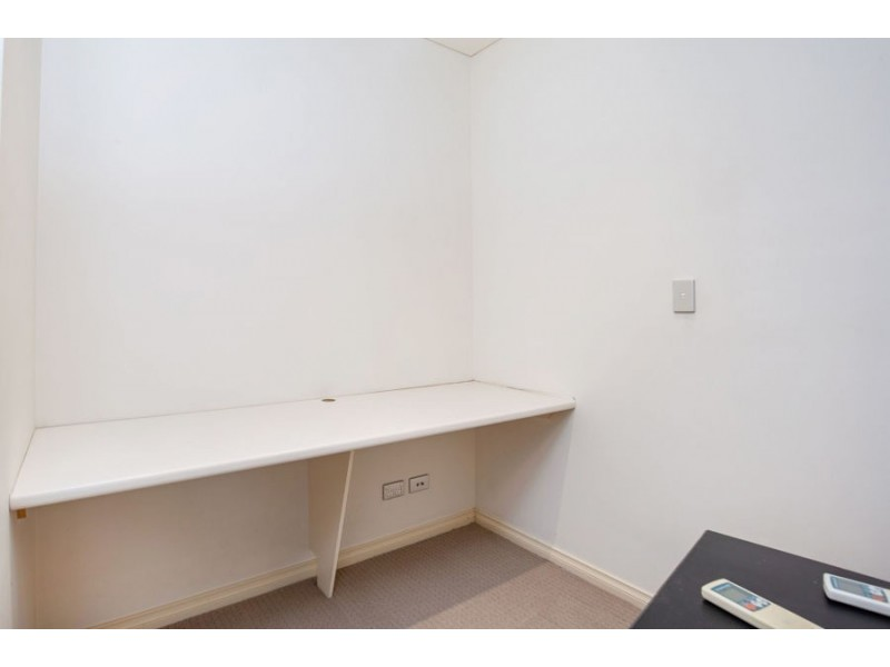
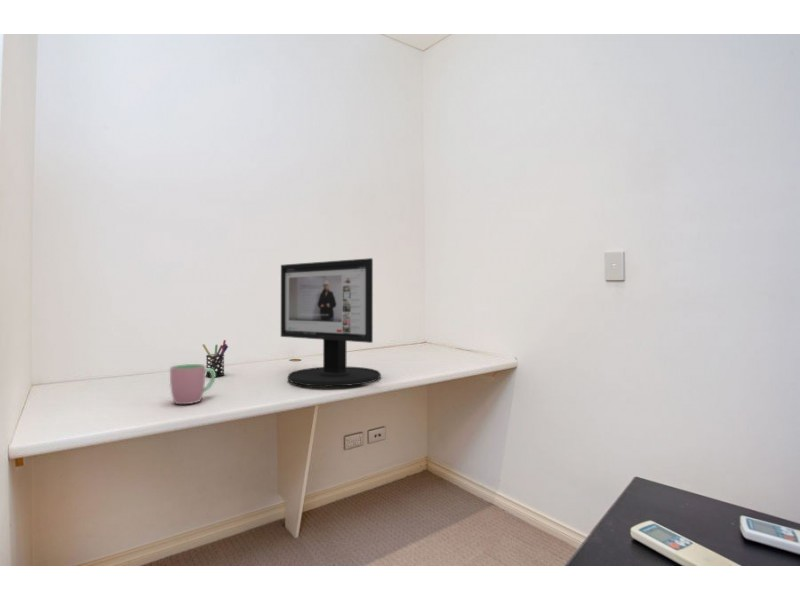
+ cup (193, 383)
+ computer monitor (329, 320)
+ pen holder (216, 357)
